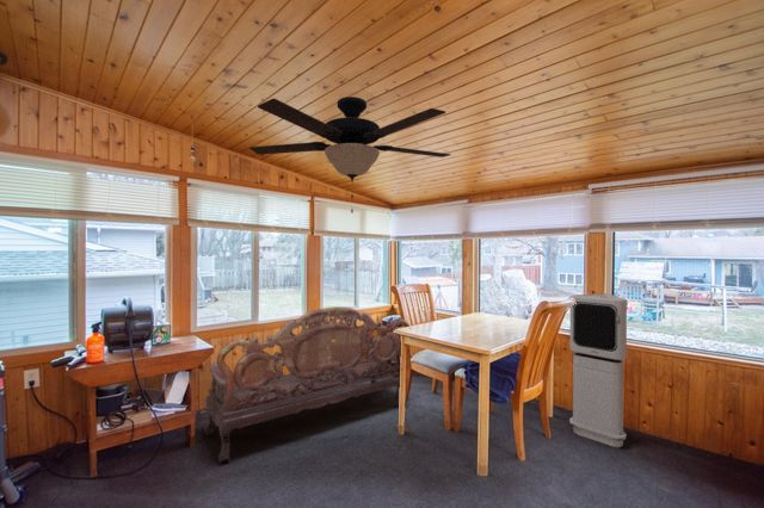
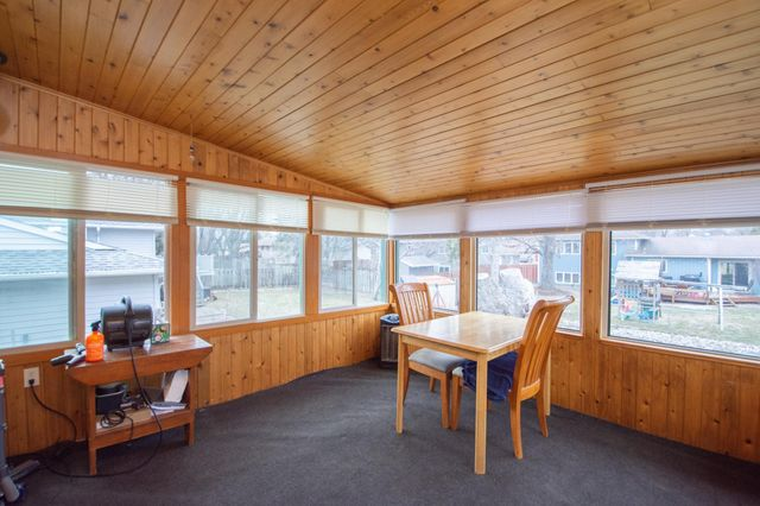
- air purifier (600, 364)
- bench (314, 360)
- ceiling fan (352, 160)
